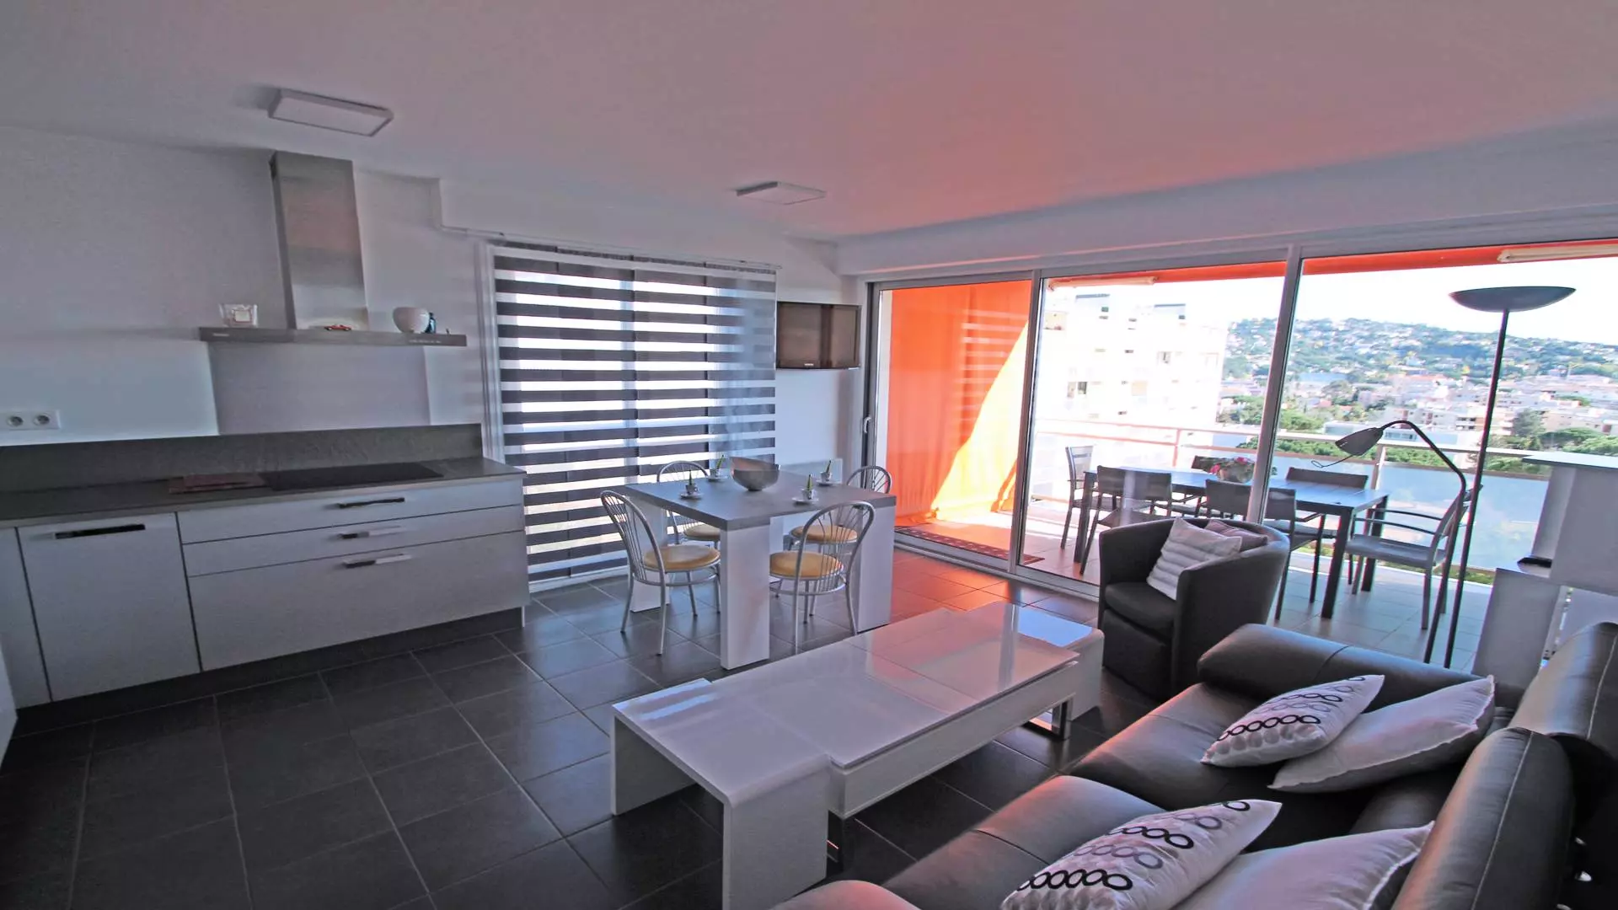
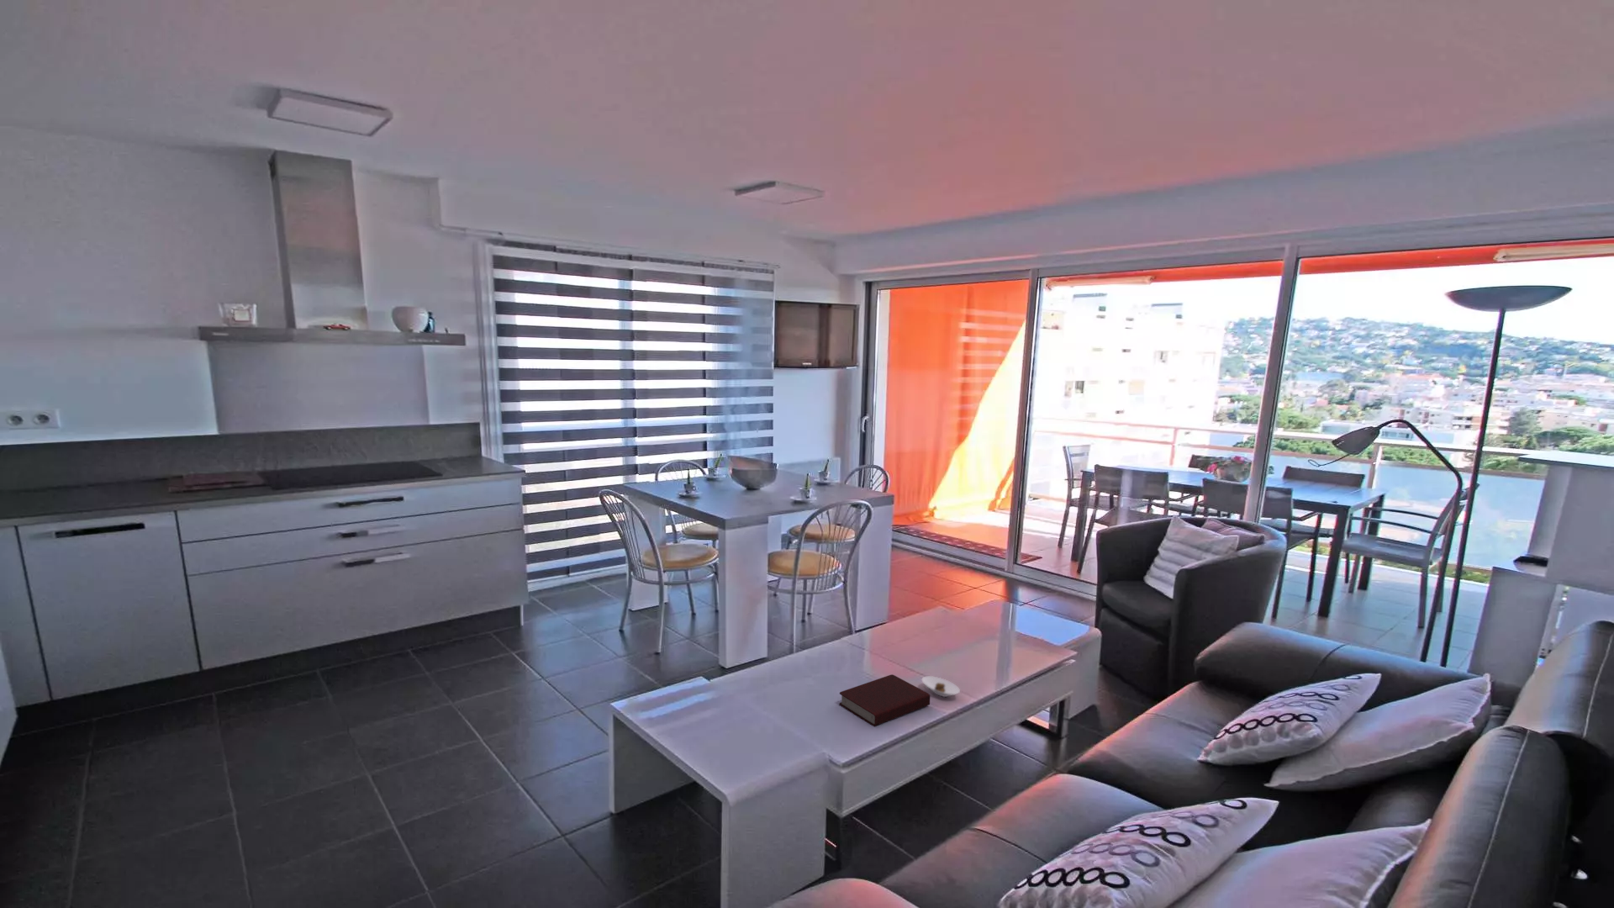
+ book (883, 698)
+ saucer (940, 687)
